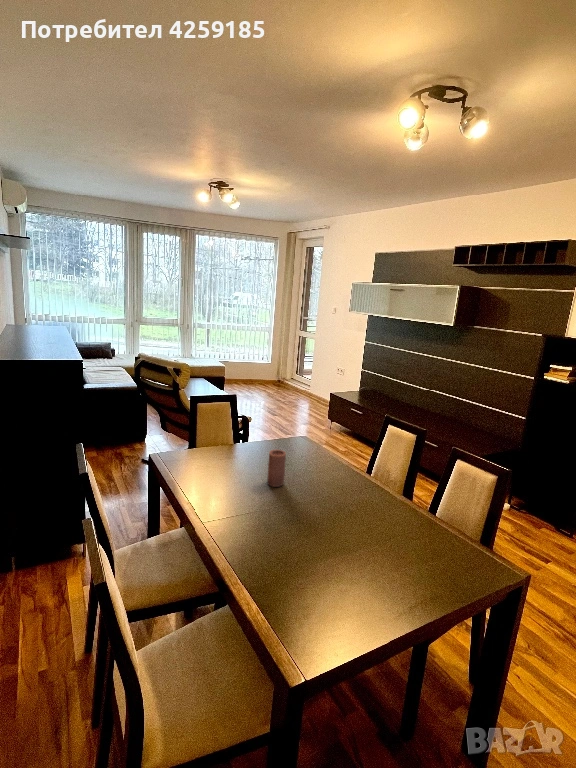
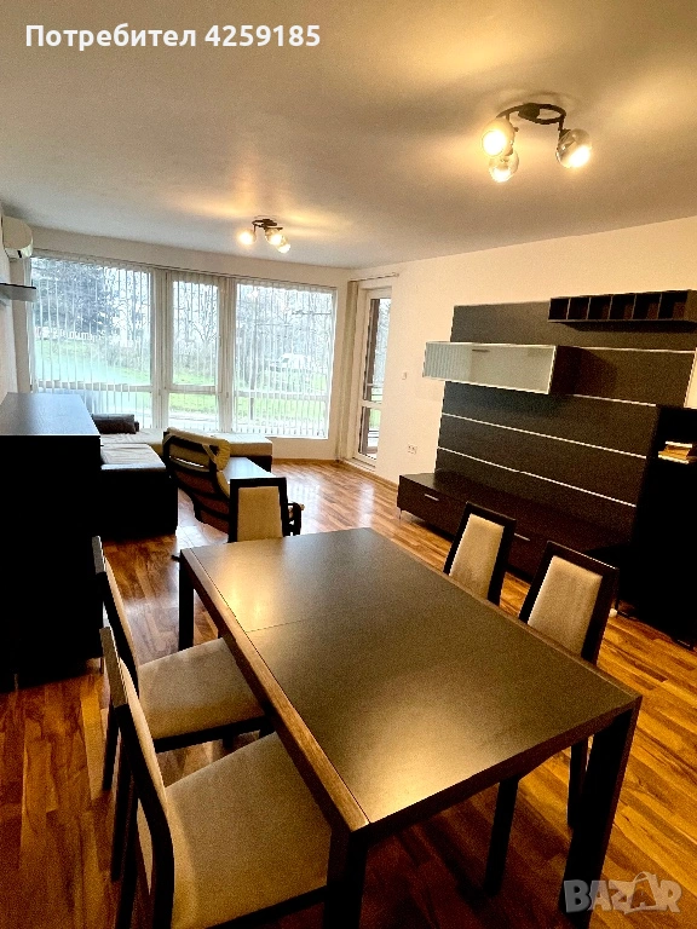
- candle (276, 468)
